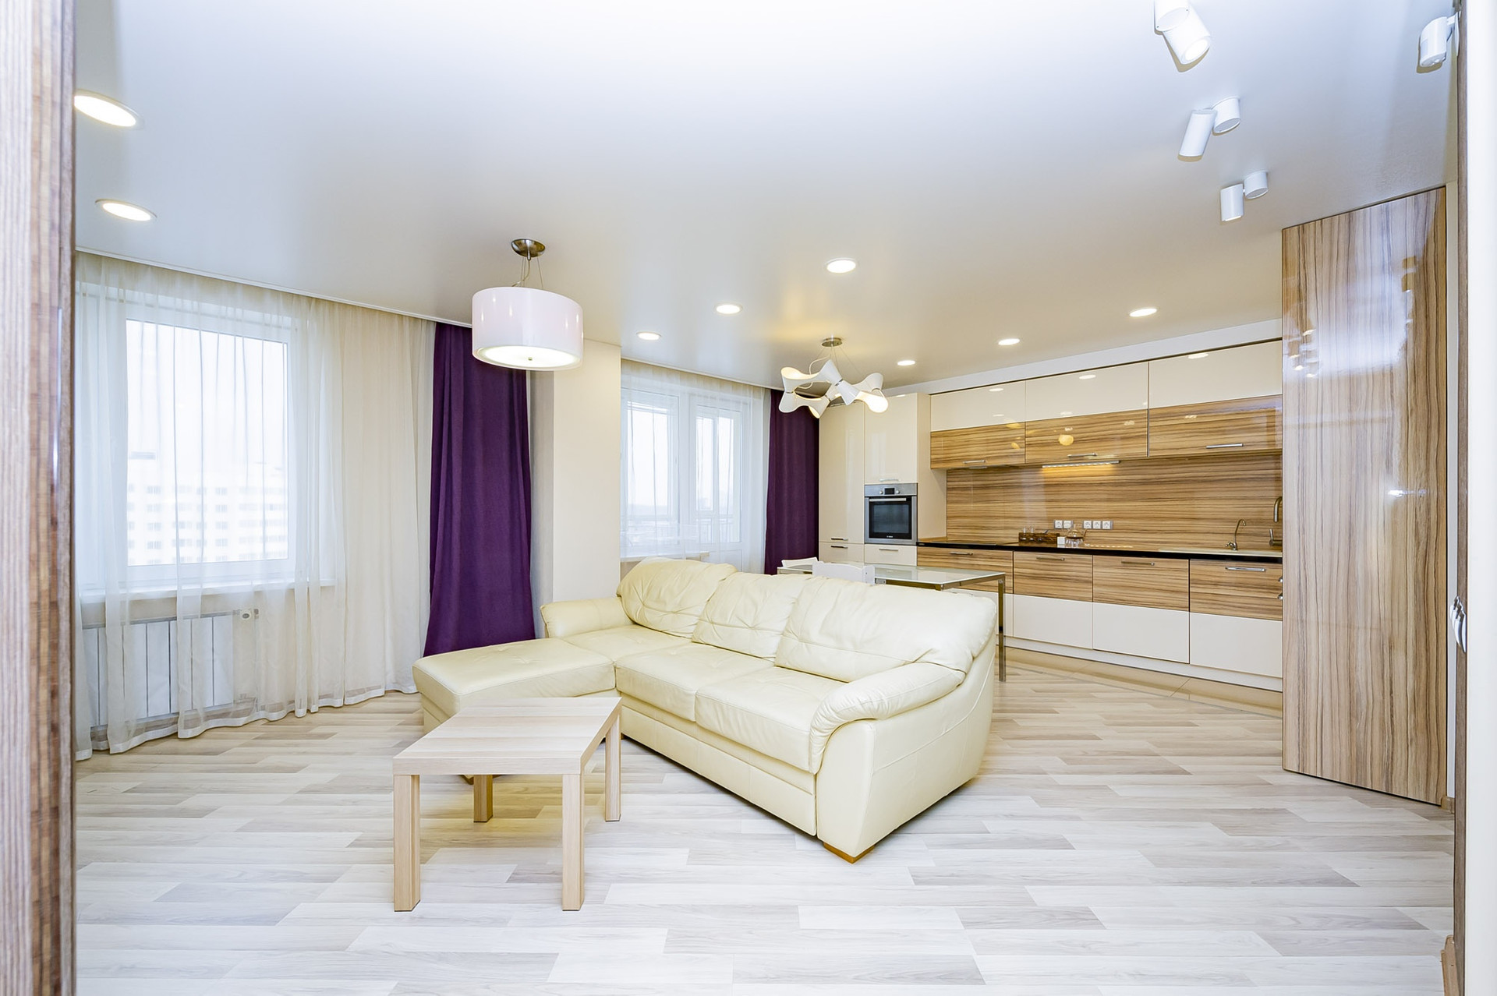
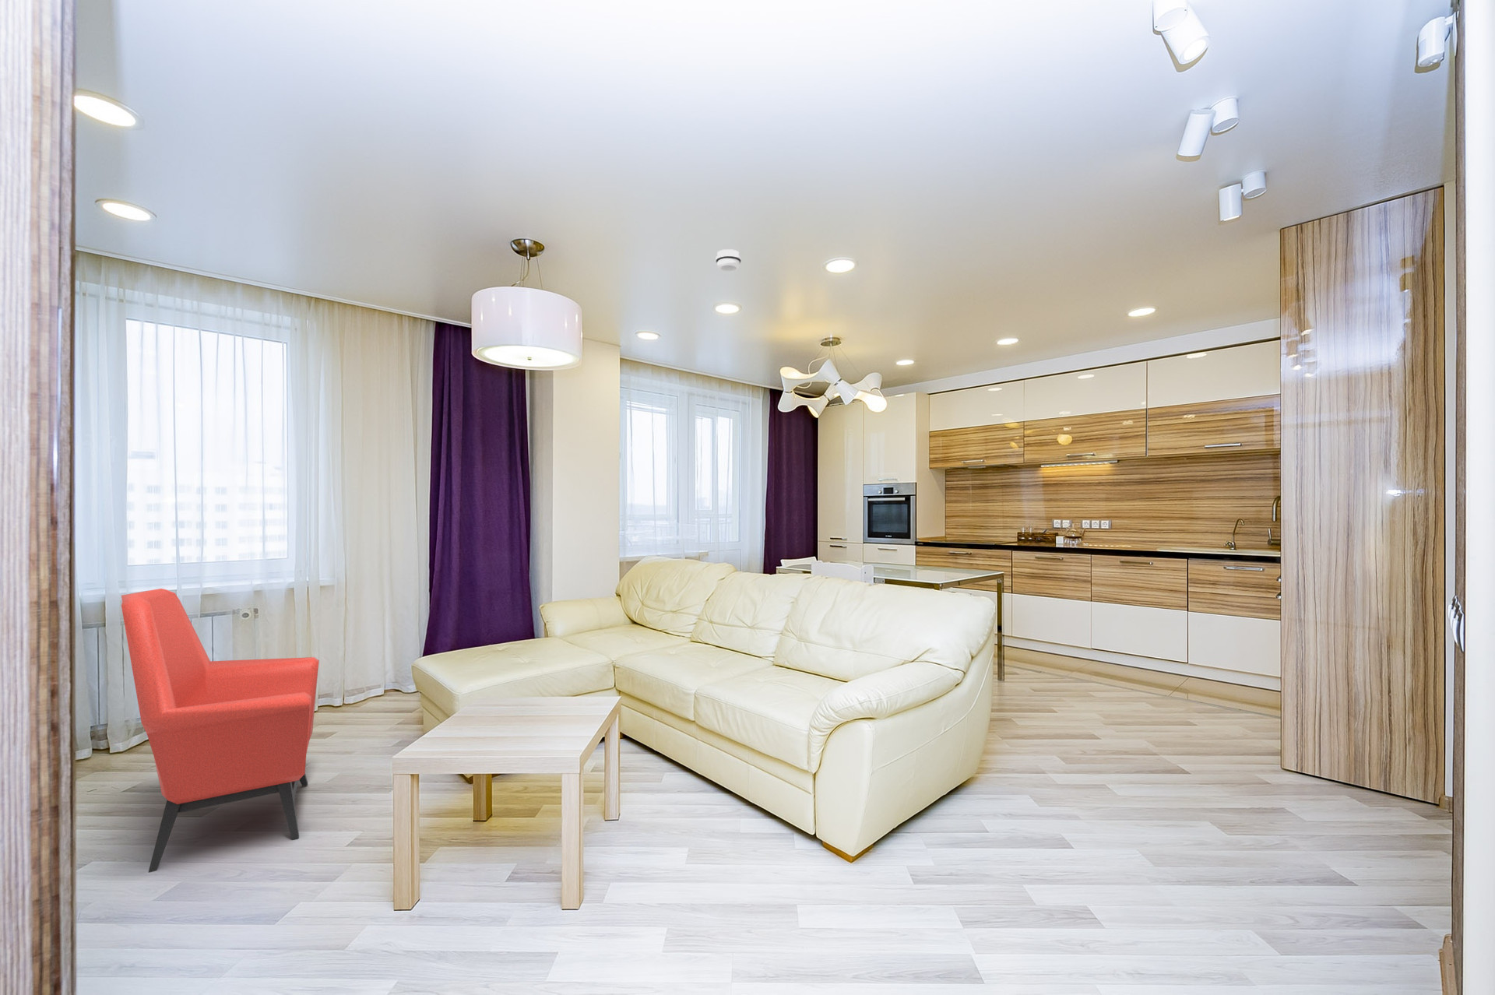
+ smoke detector (728, 261)
+ armchair (248, 703)
